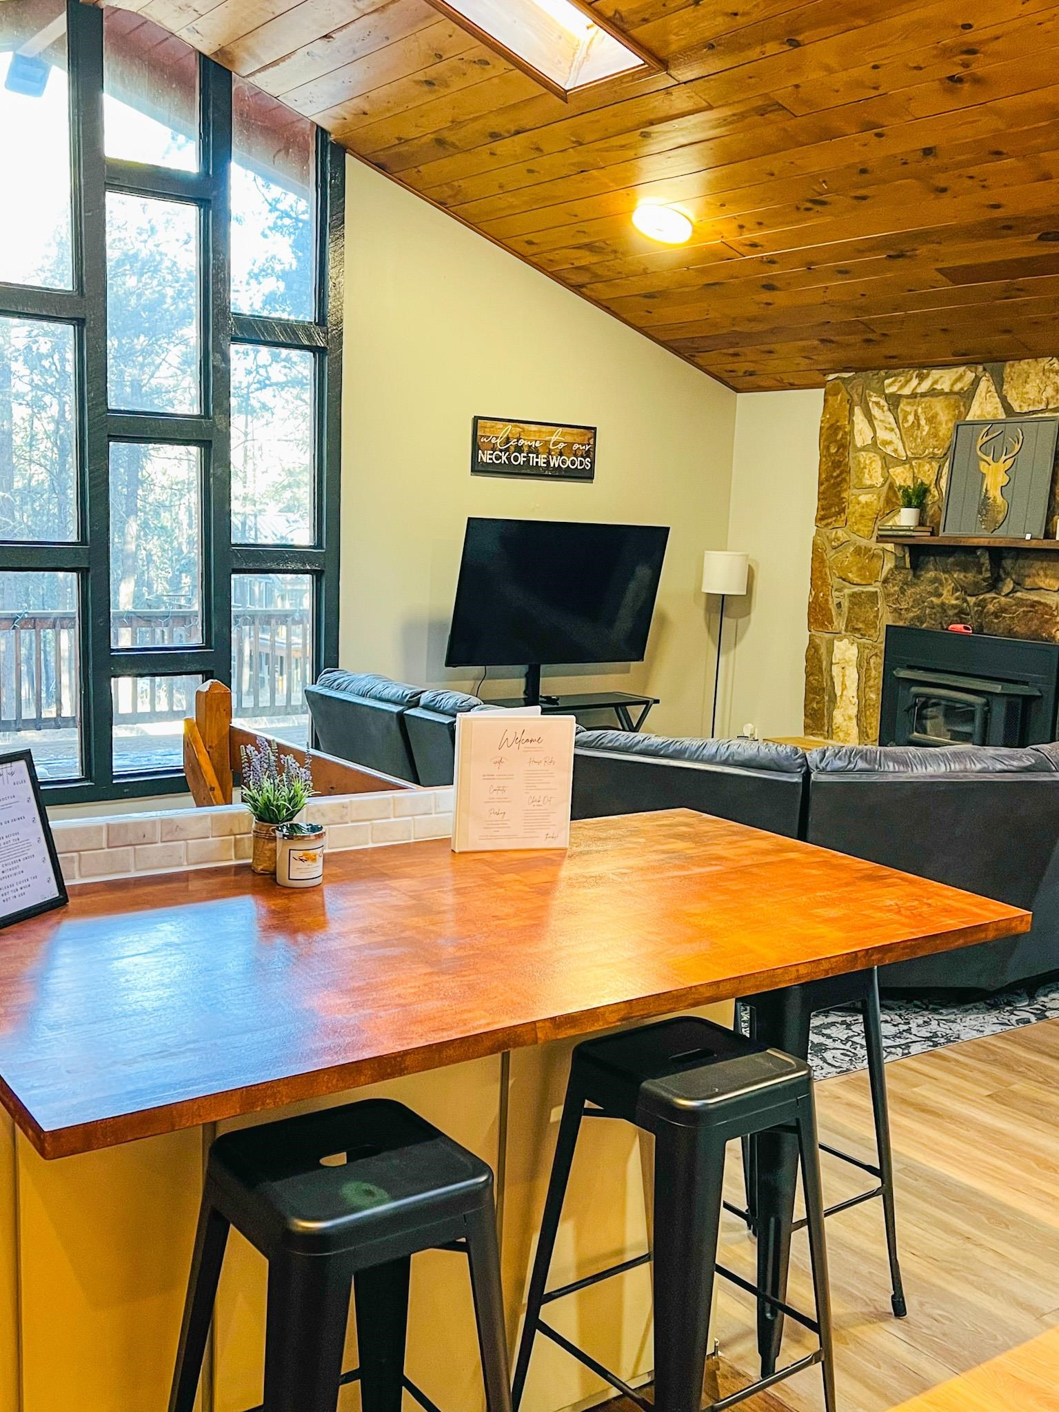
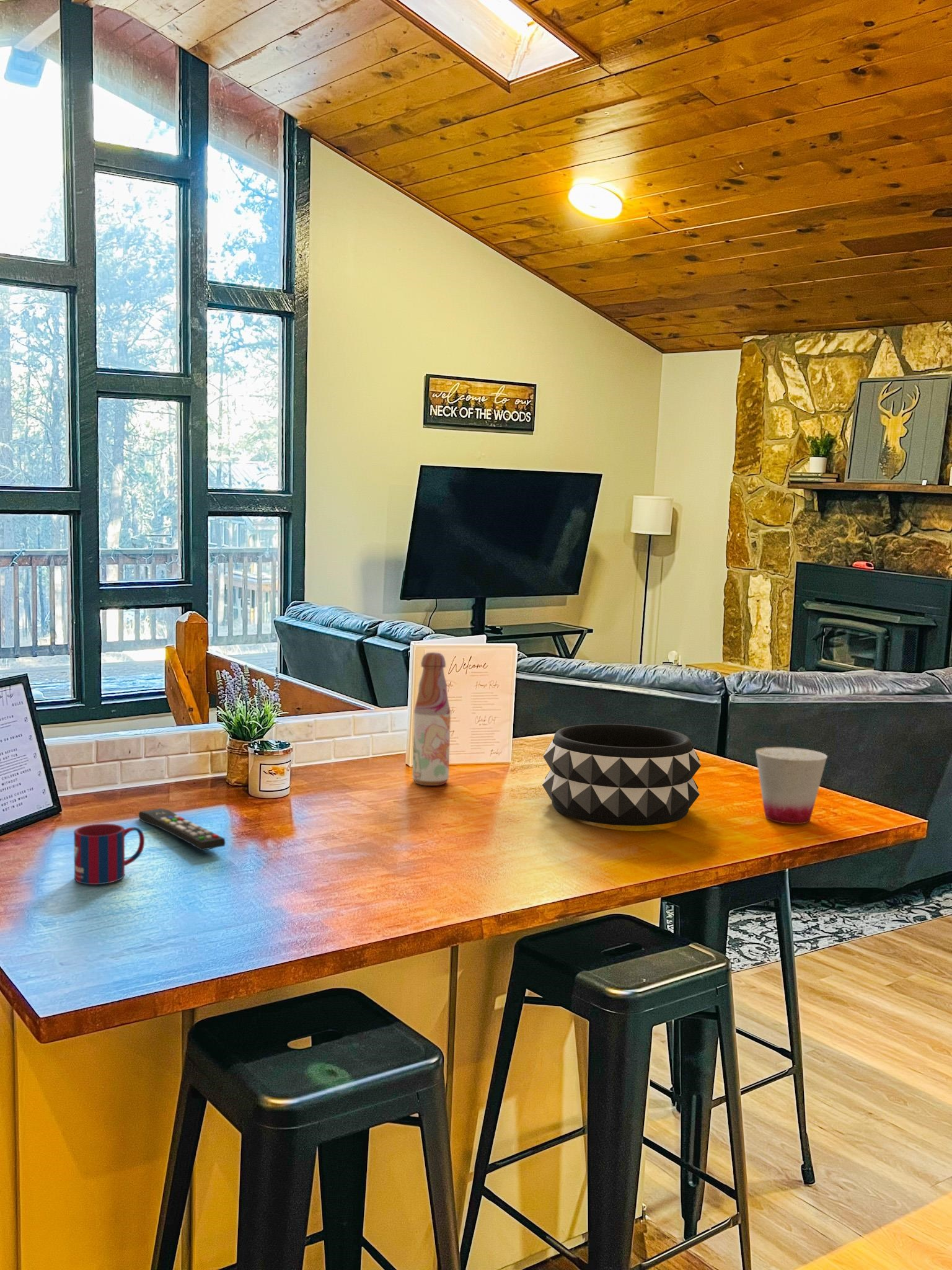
+ mug (111, 851)
+ bottle (432, 718)
+ cup (789, 786)
+ remote control (180, 828)
+ decorative bowl (621, 772)
